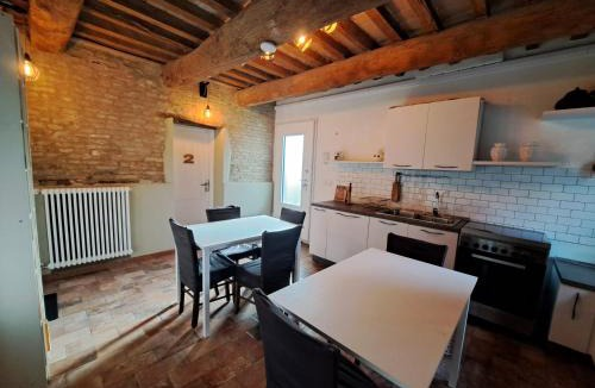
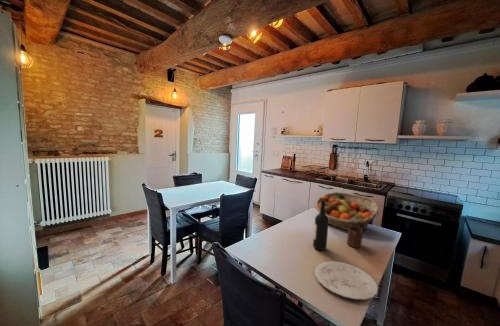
+ plate (344, 278)
+ wine bottle (321, 224)
+ fruit basket (344, 210)
+ cup (355, 237)
